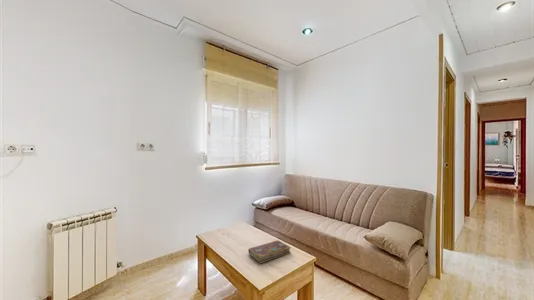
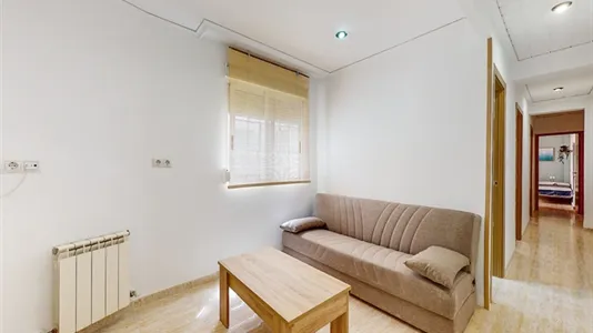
- book (269, 250)
